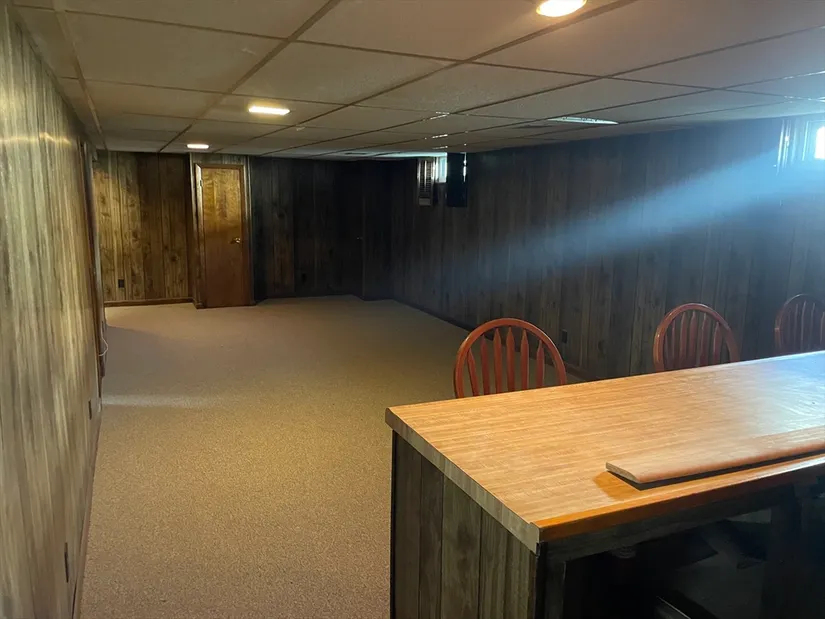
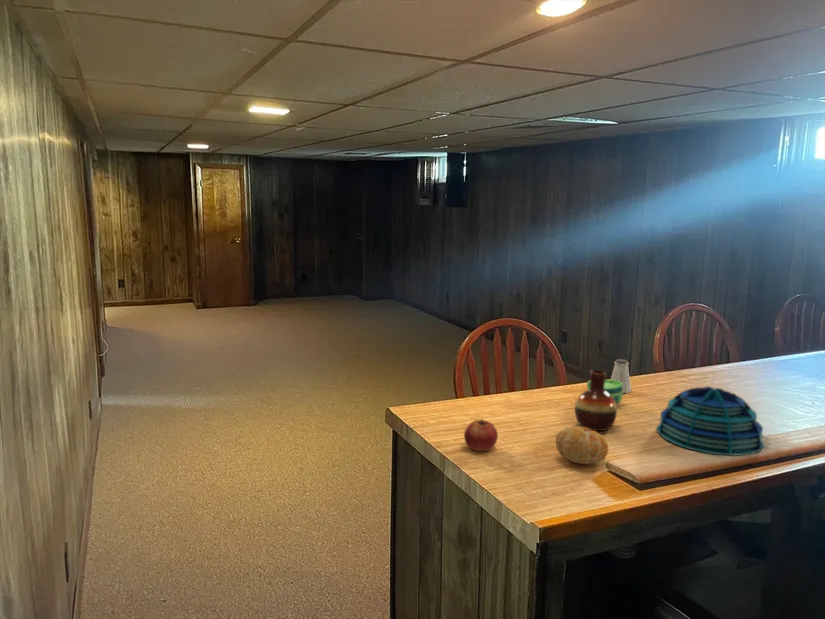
+ decorative bowl (710, 412)
+ fruit (581, 444)
+ cup (604, 389)
+ vase (596, 399)
+ apple (480, 431)
+ saltshaker (620, 375)
